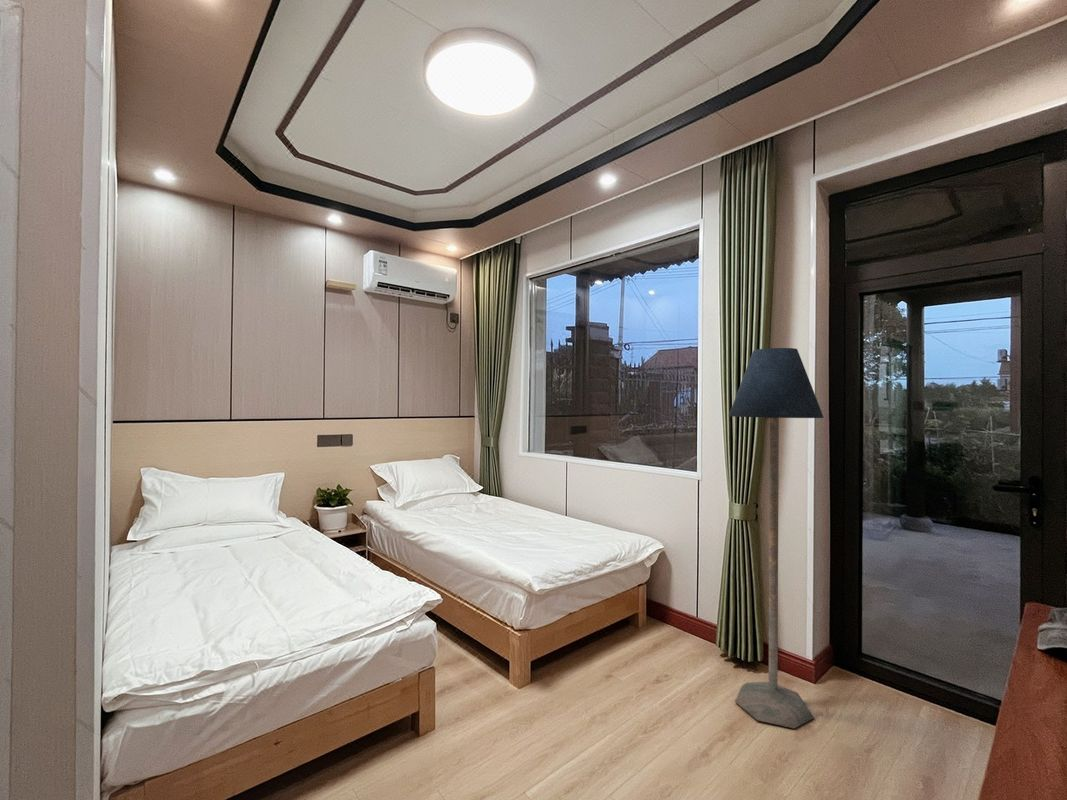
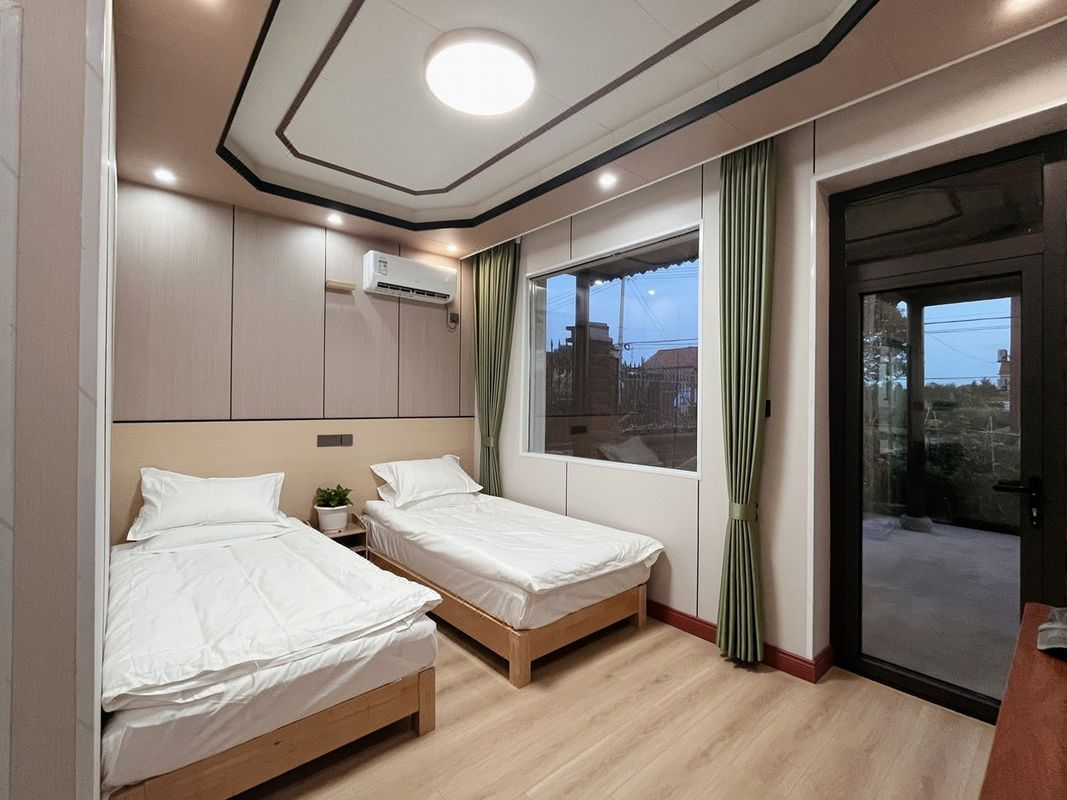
- floor lamp (773, 526)
